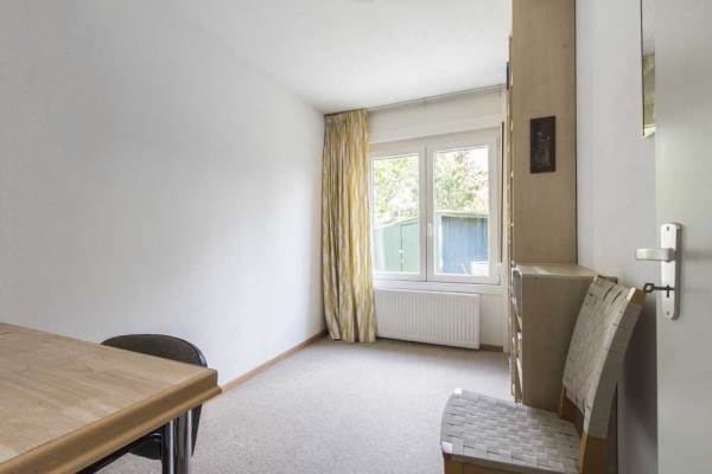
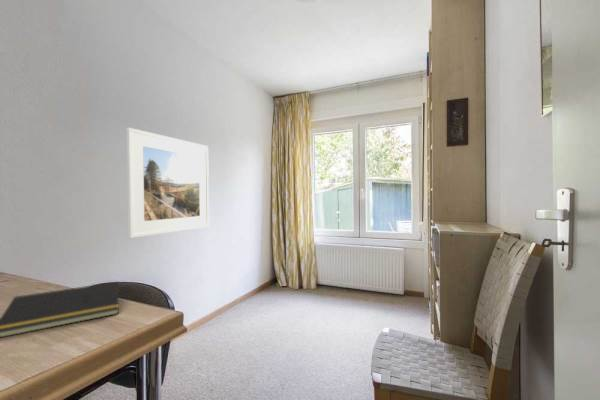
+ notepad (66, 305)
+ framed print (174, 185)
